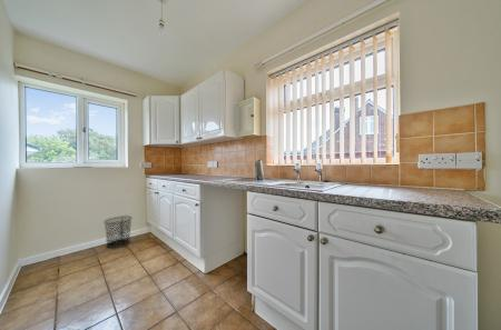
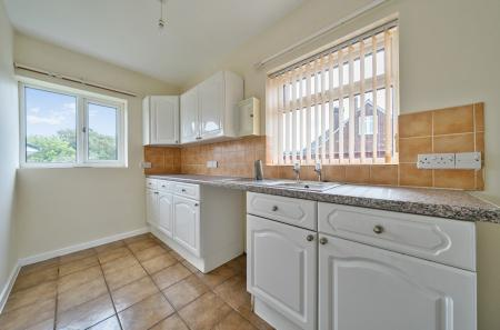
- waste bin (118, 230)
